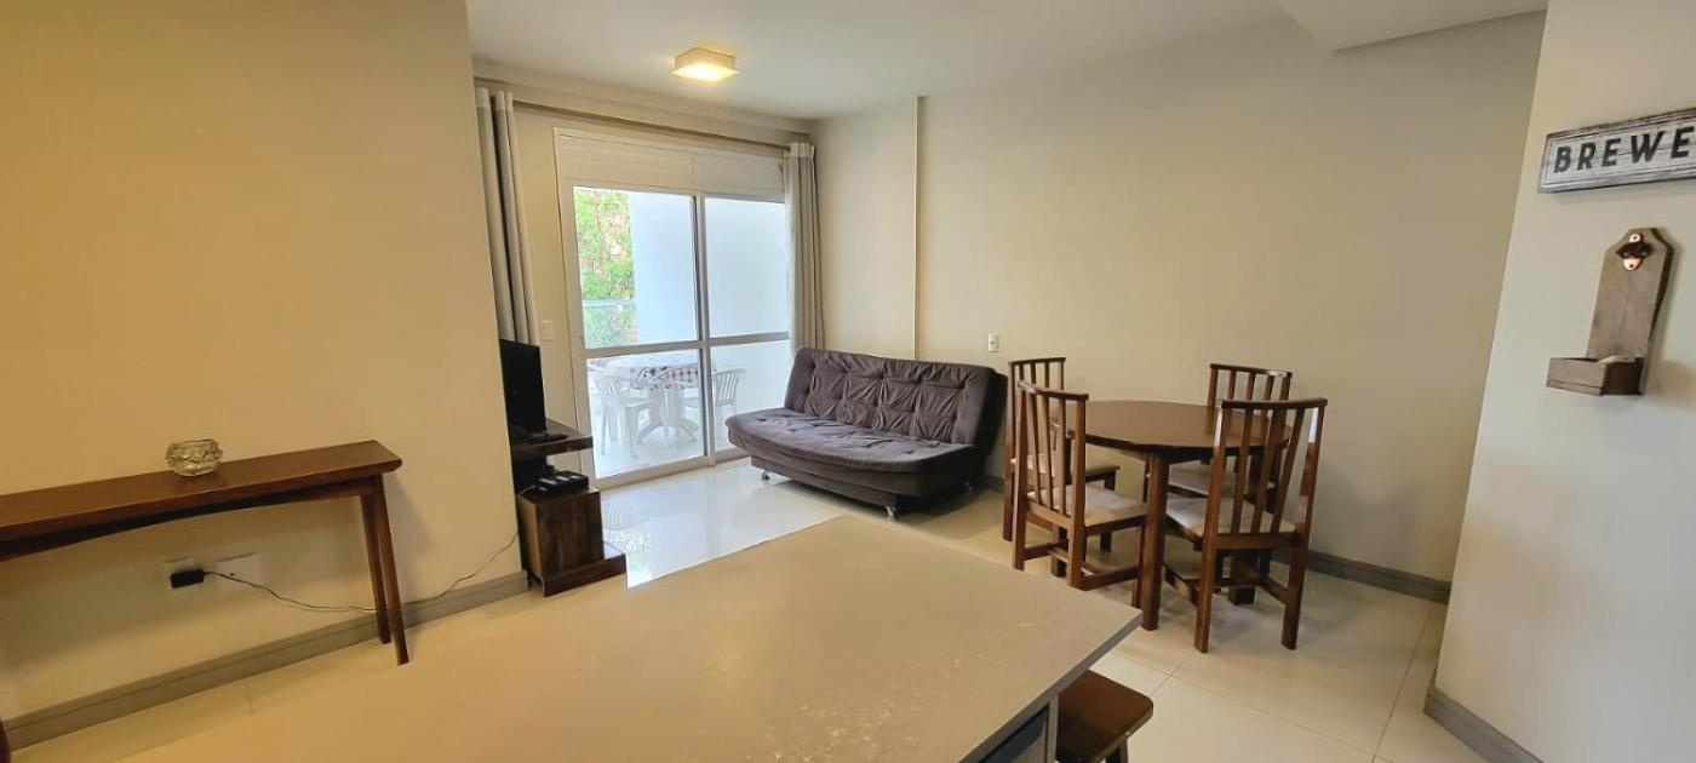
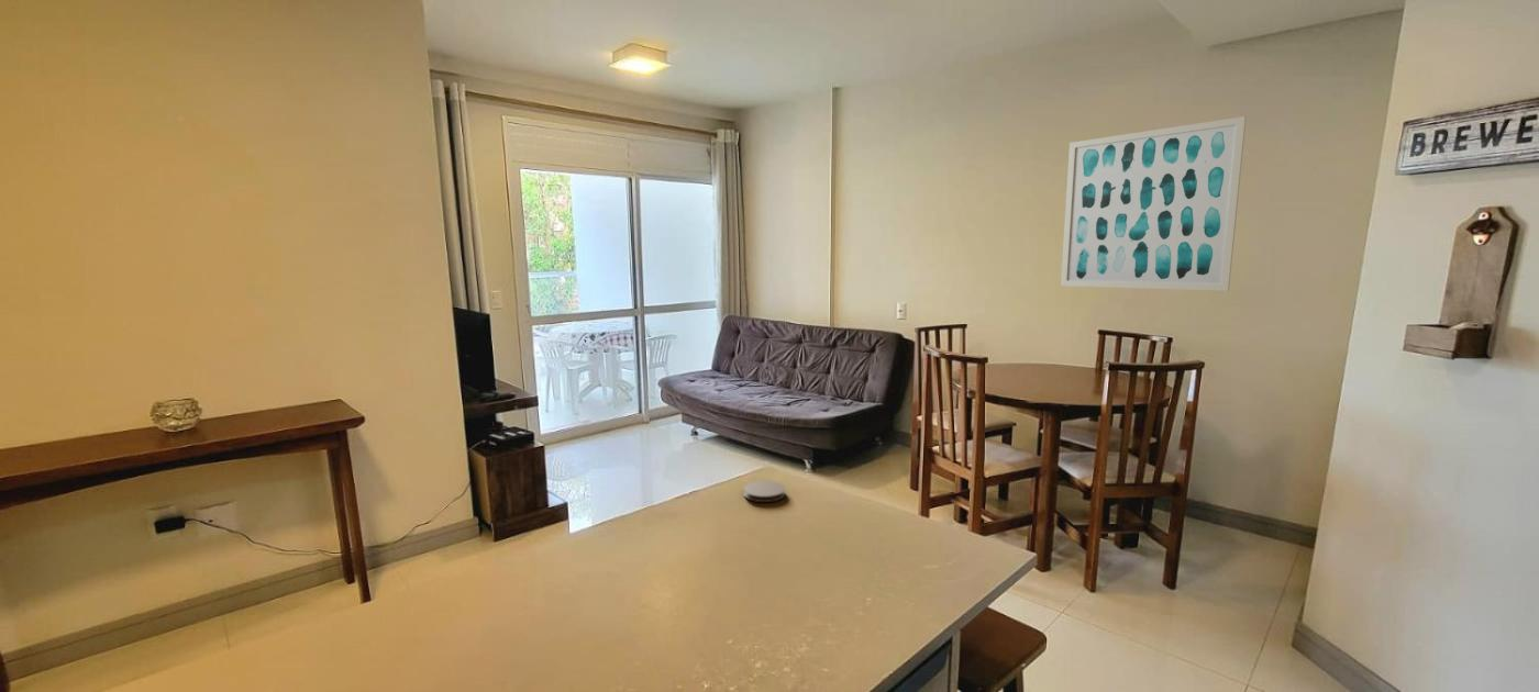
+ wall art (1142, 211)
+ coaster (764, 491)
